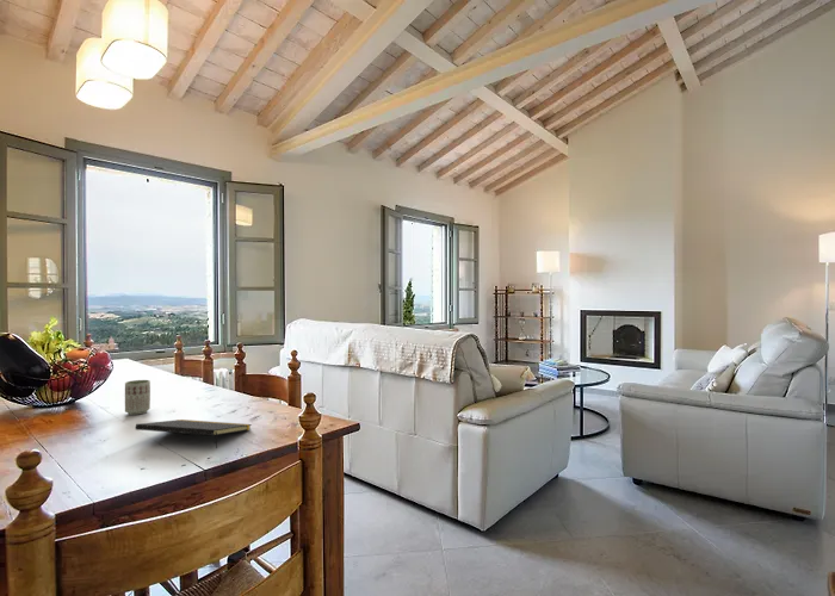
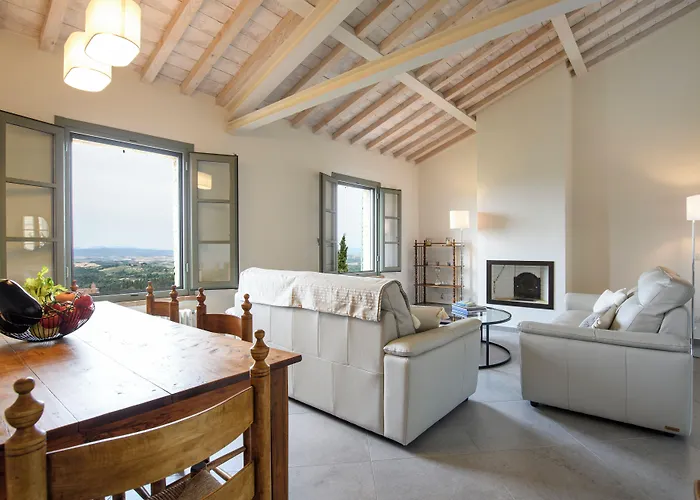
- cup (137, 397)
- notepad (196, 427)
